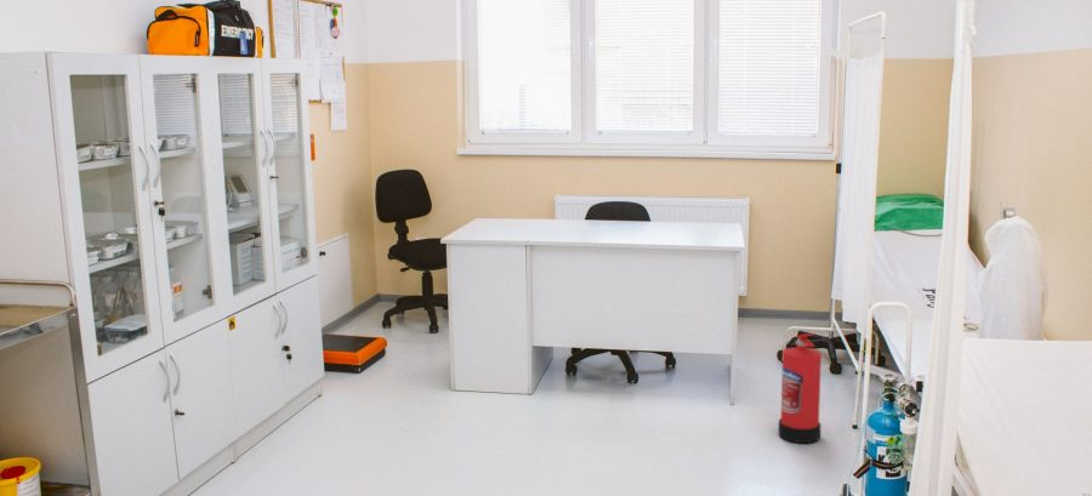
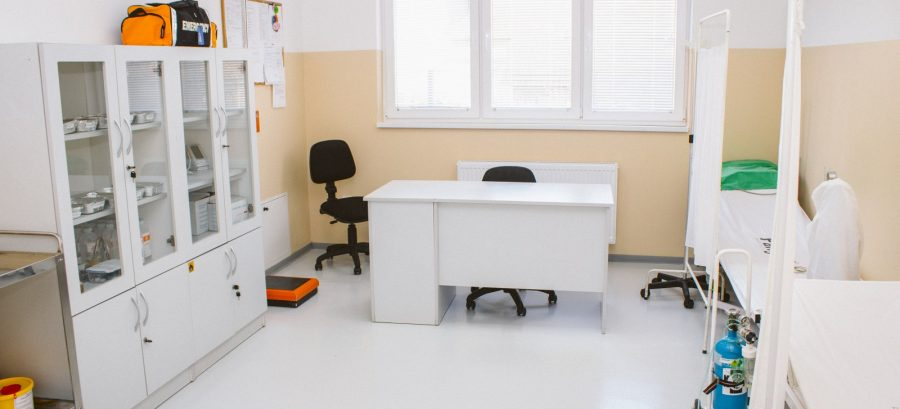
- fire extinguisher (796, 378)
